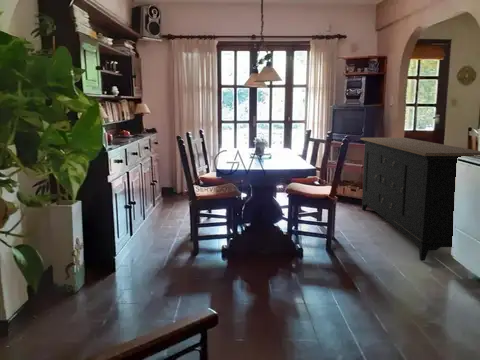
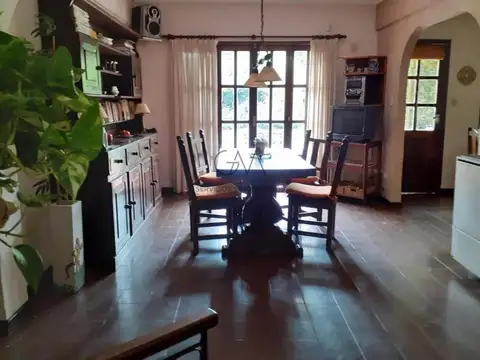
- sideboard (410, 187)
